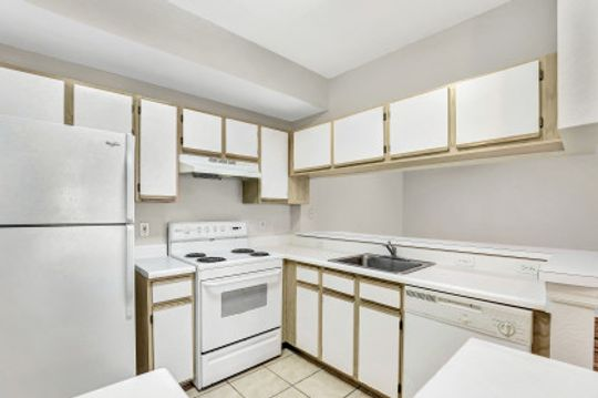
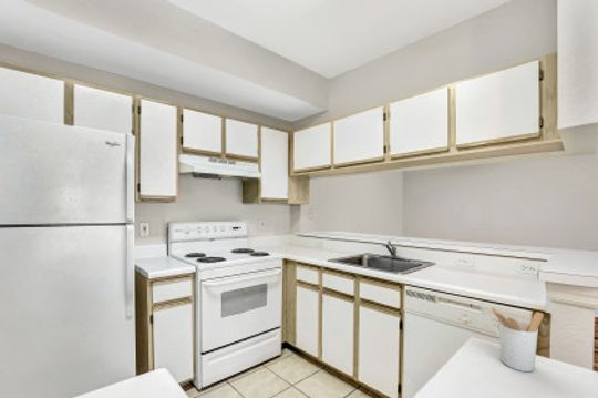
+ utensil holder (513, 336)
